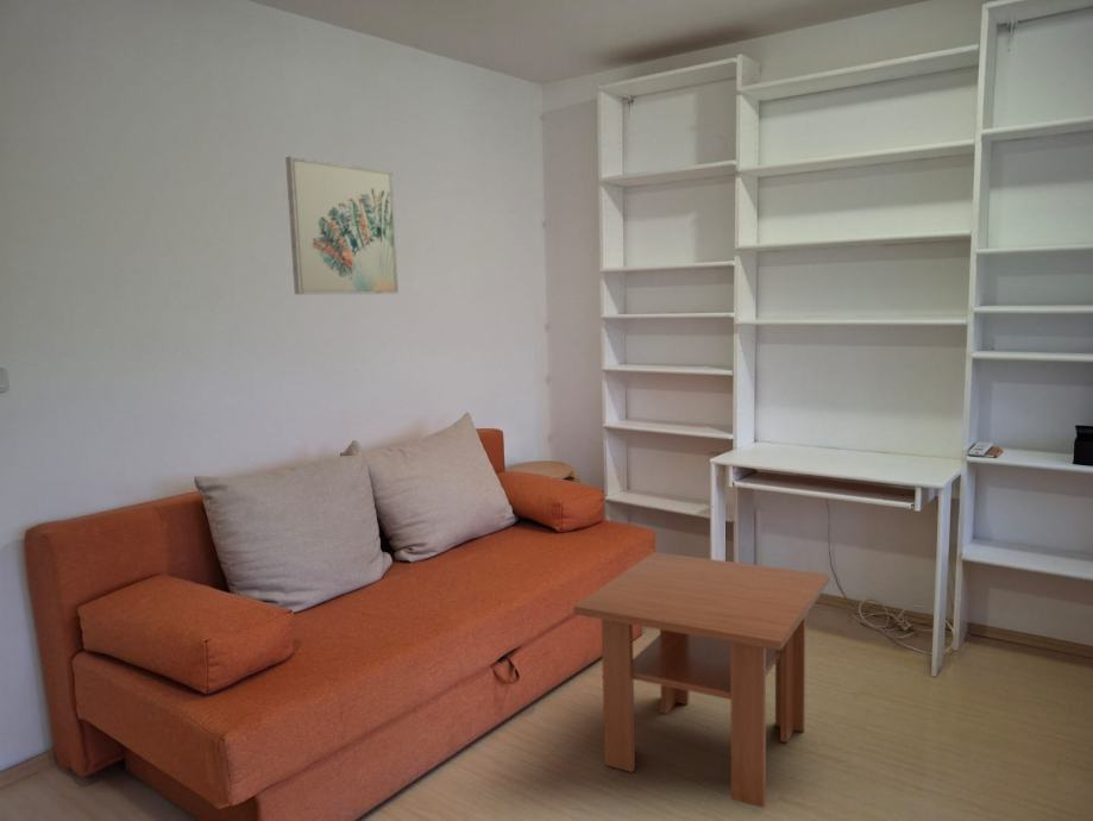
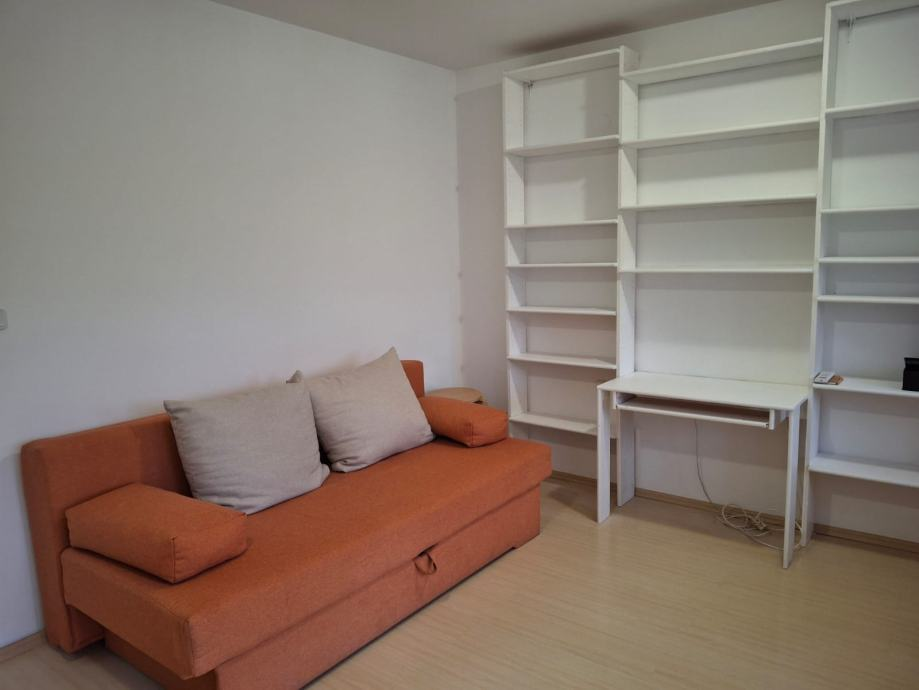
- wall art (345, 230)
- coffee table (706, 669)
